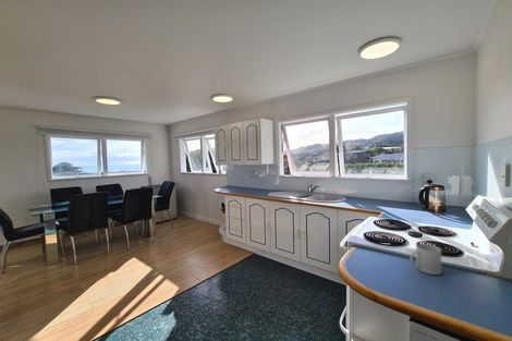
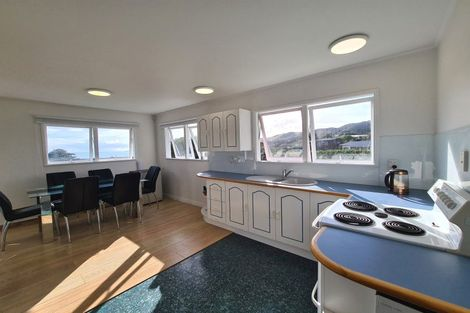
- mug (424, 258)
